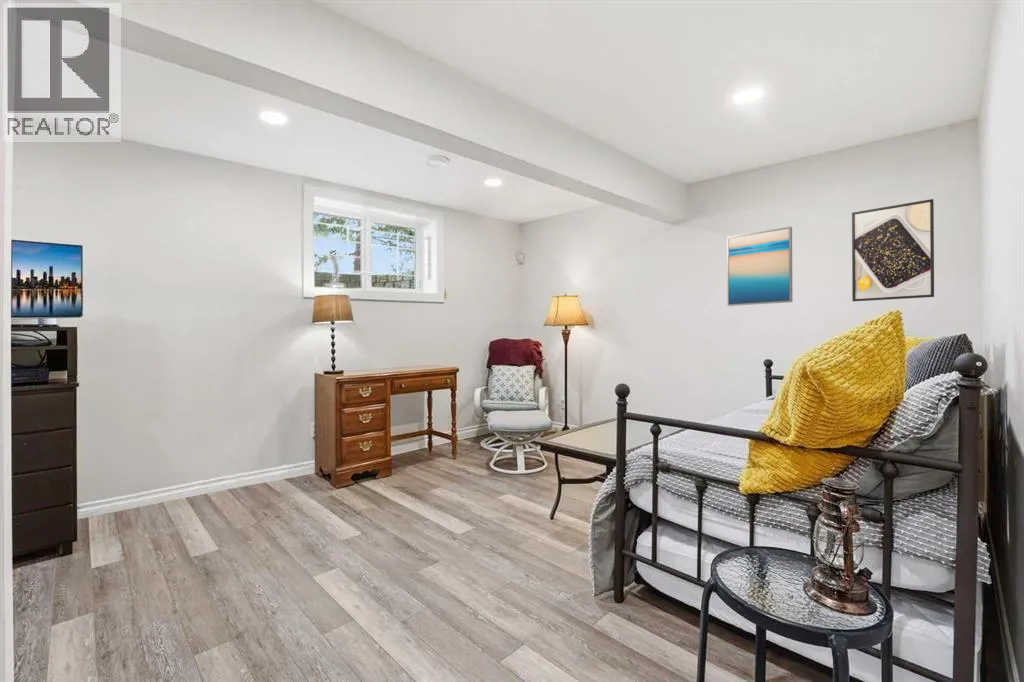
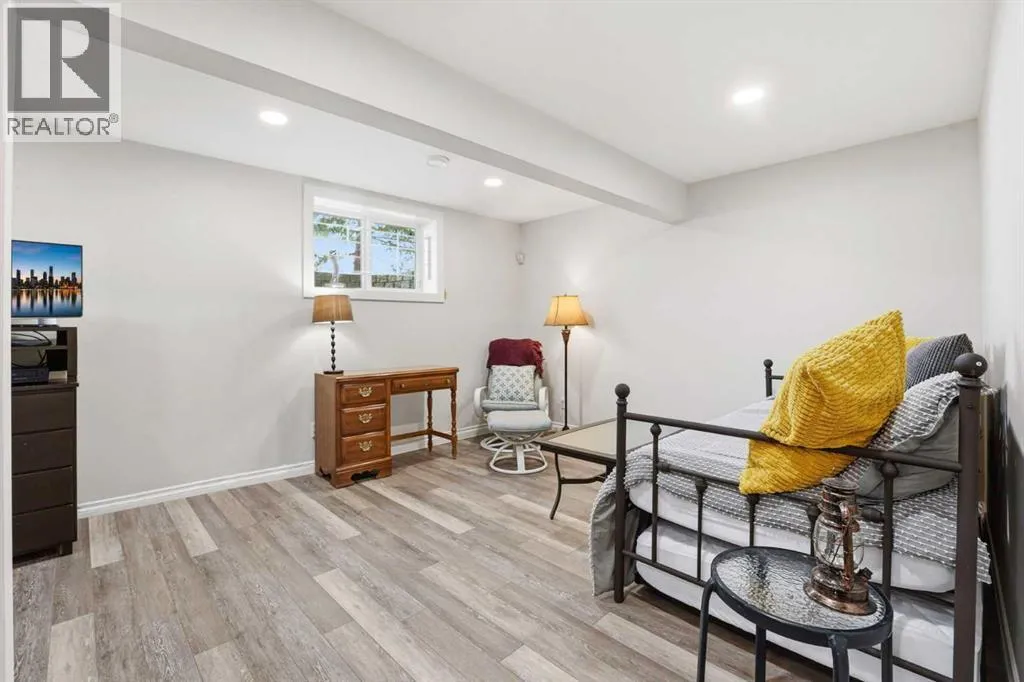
- wall art (758, 268)
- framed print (891, 252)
